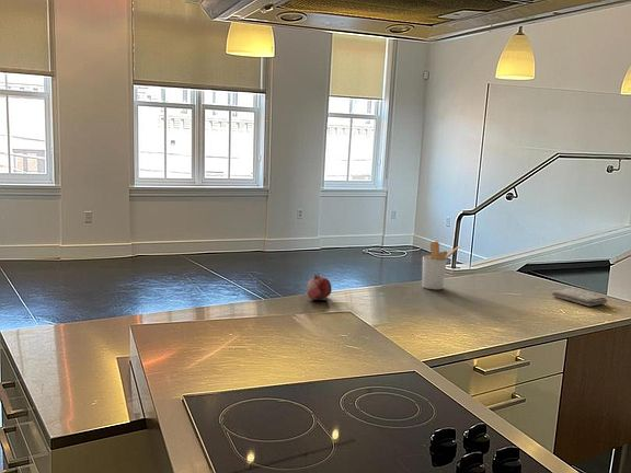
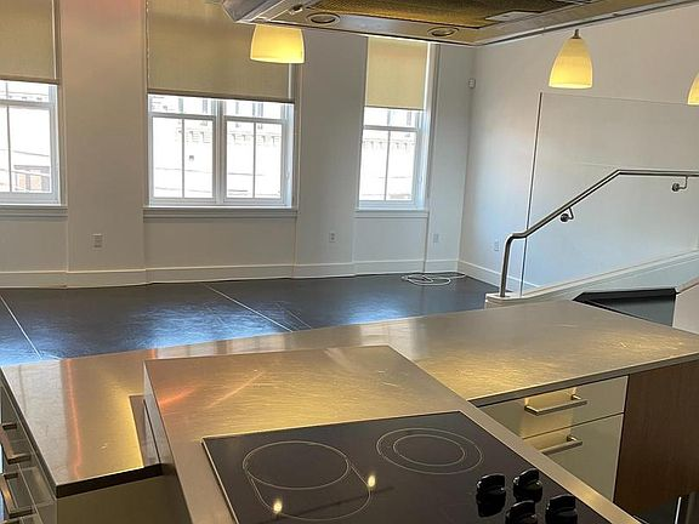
- washcloth (578, 296)
- fruit (319, 286)
- utensil holder (440, 265)
